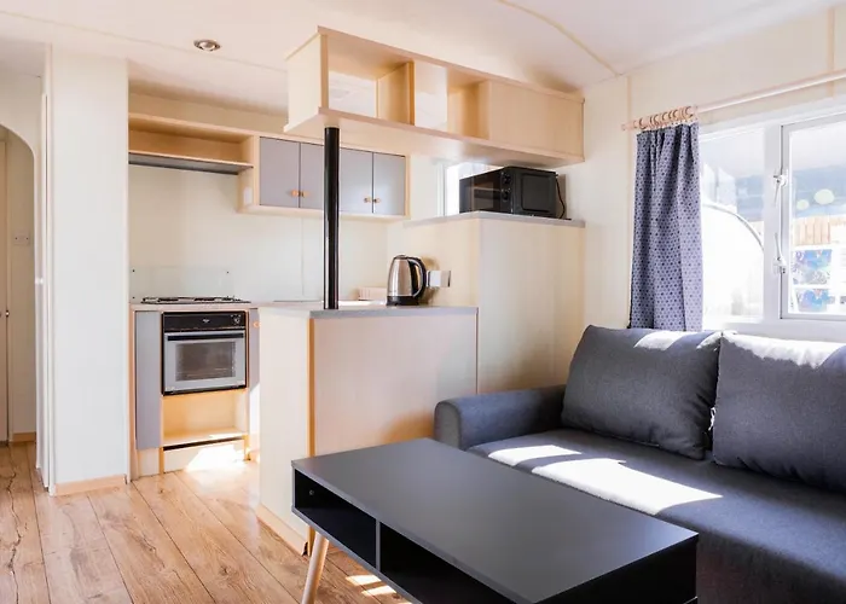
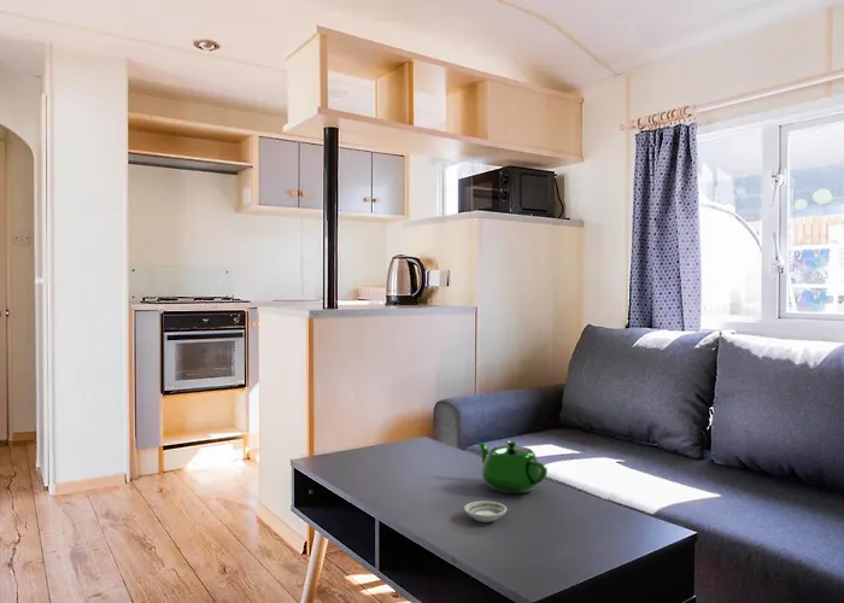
+ saucer (485, 513)
+ teapot (509, 463)
